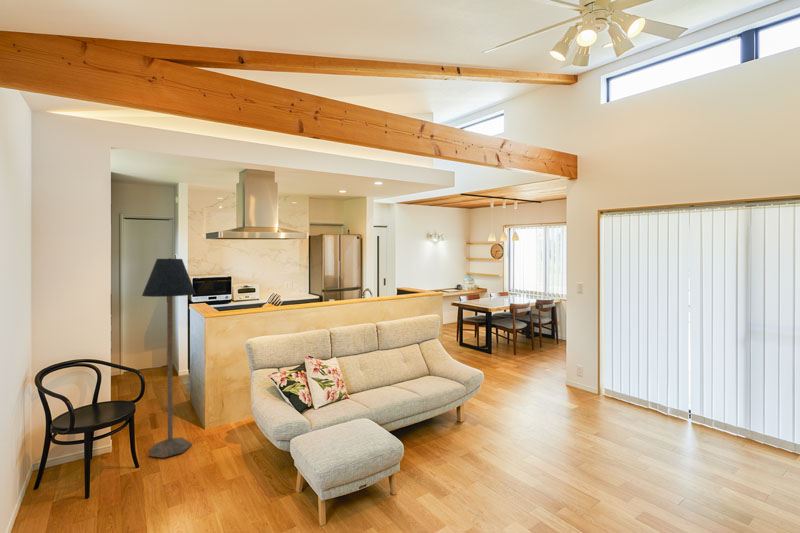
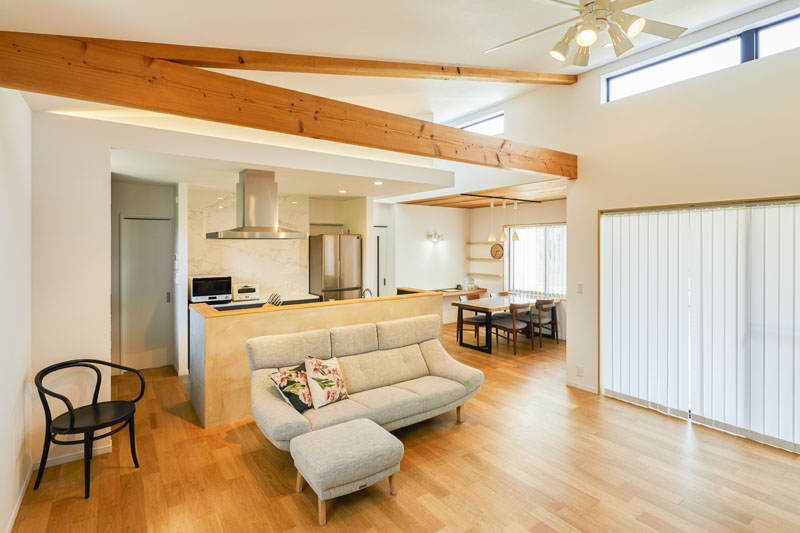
- floor lamp (170, 353)
